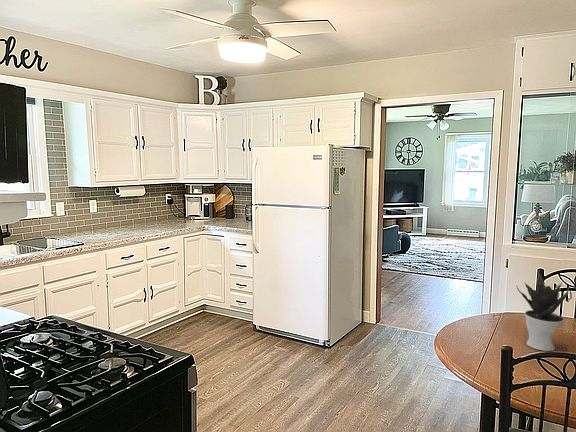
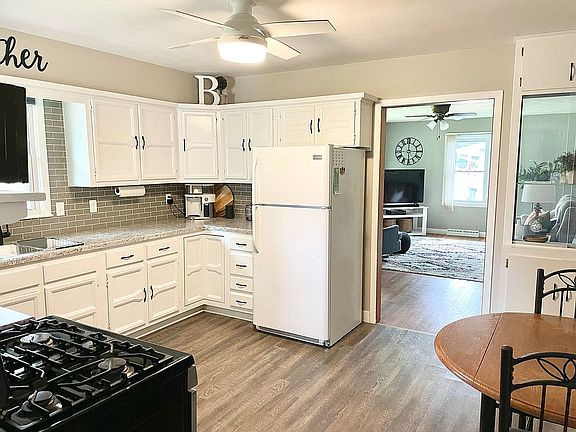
- potted plant (542, 311)
